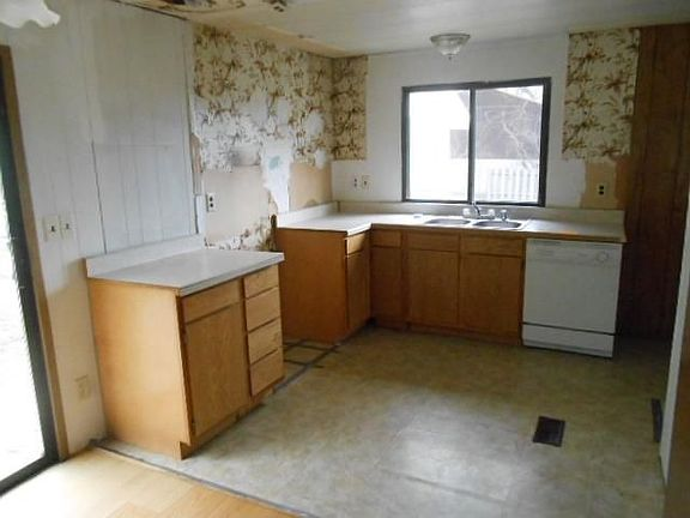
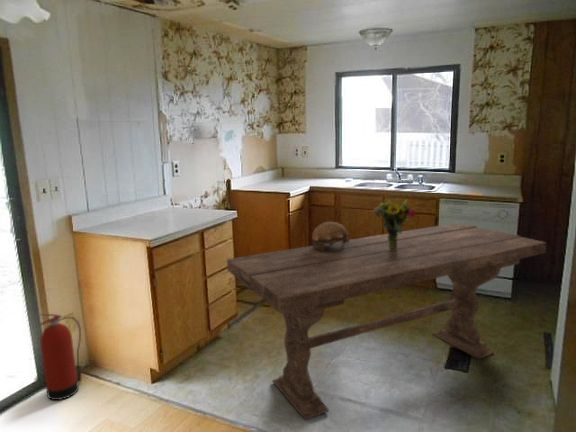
+ decorative bowl (330, 234)
+ dining table (395, 315)
+ fire extinguisher (63, 349)
+ bouquet (393, 224)
